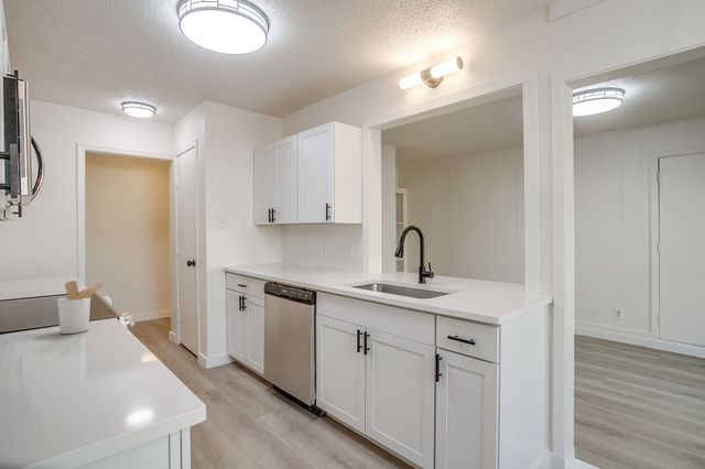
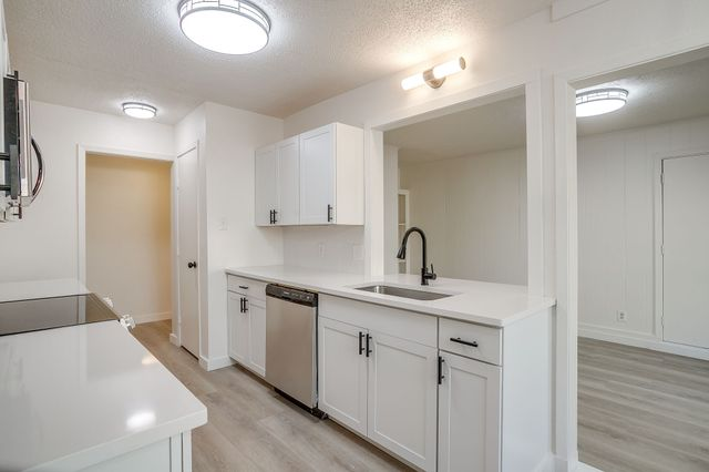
- utensil holder (83, 305)
